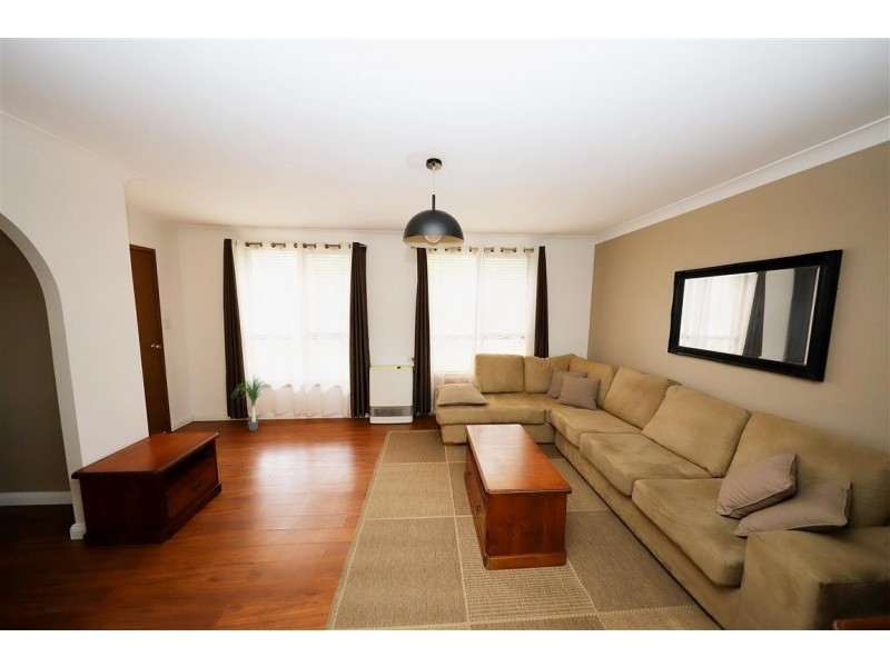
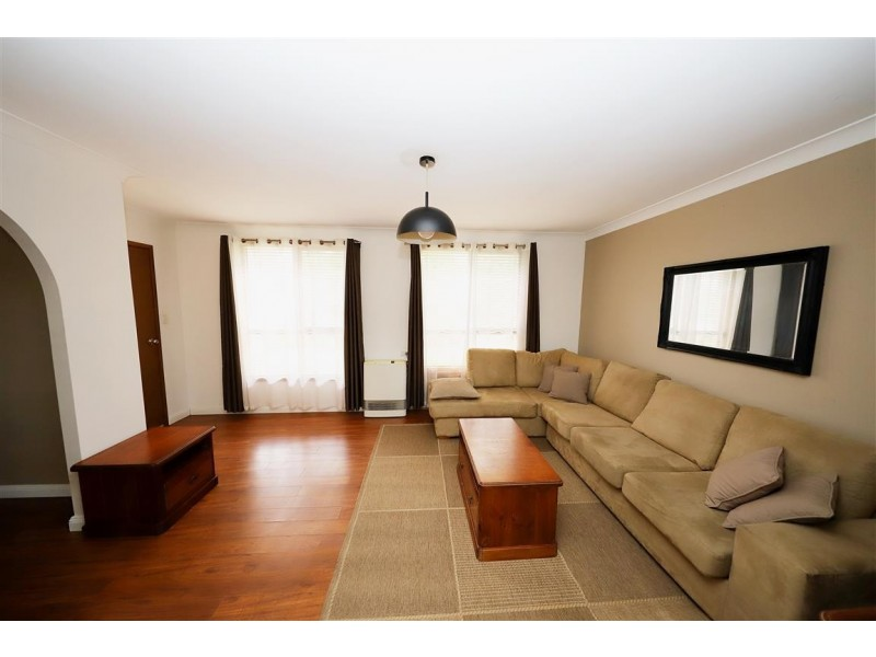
- potted plant (253, 400)
